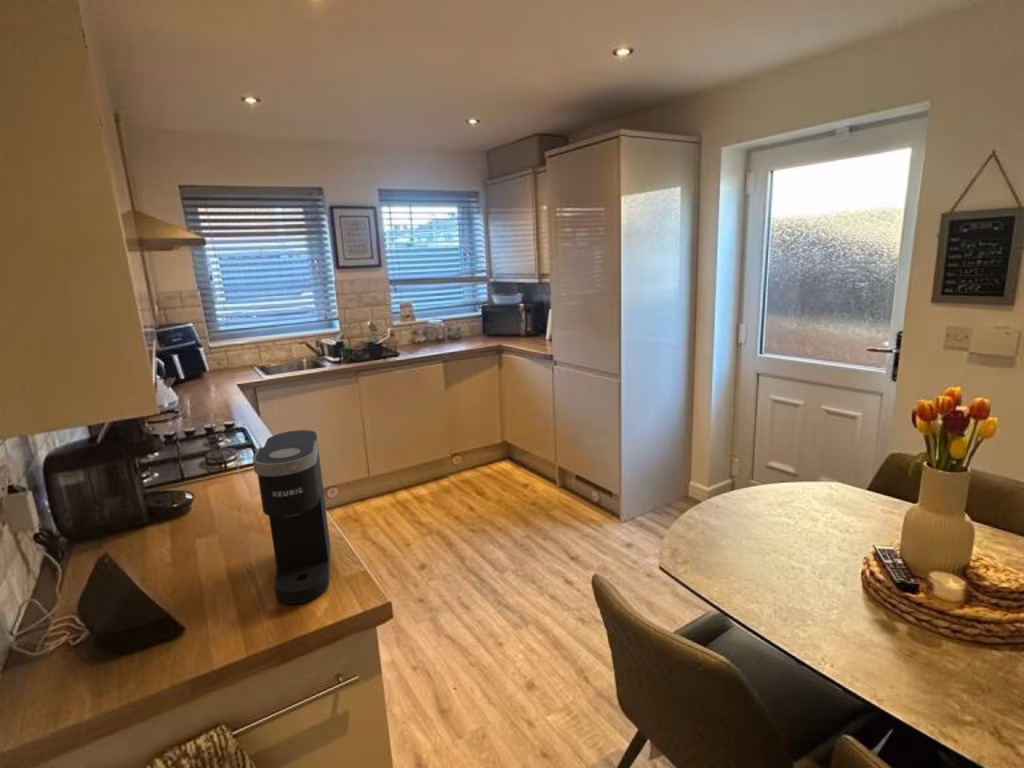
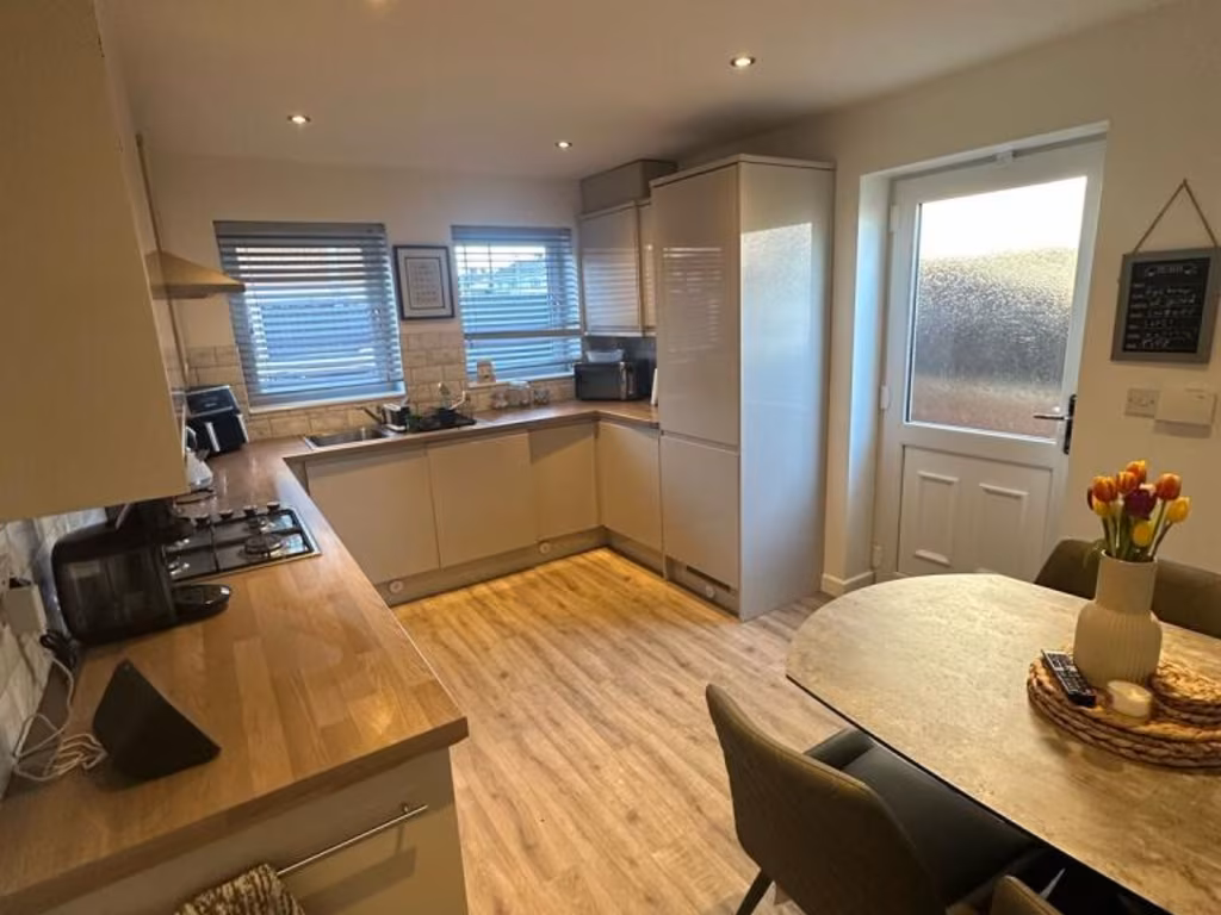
- coffee maker (296, 508)
